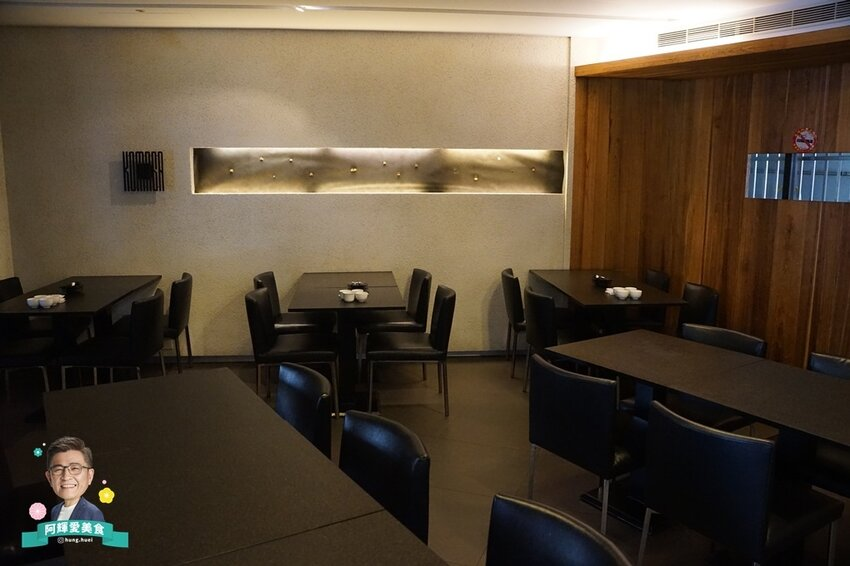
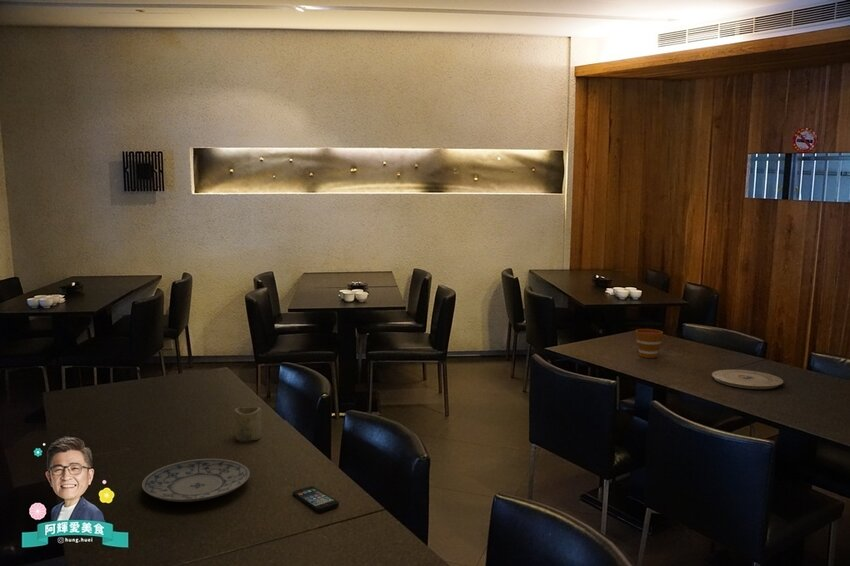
+ smartphone (315, 498)
+ cup (248, 423)
+ plate (197, 482)
+ plate (746, 379)
+ cup (651, 343)
